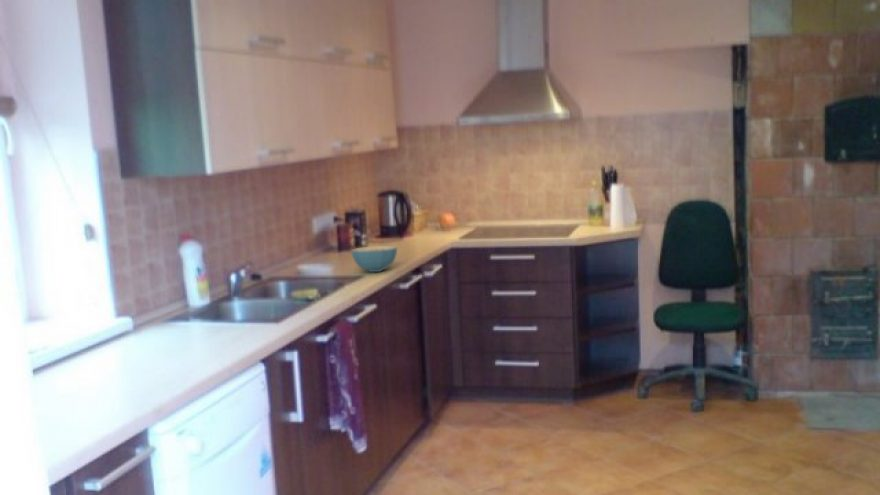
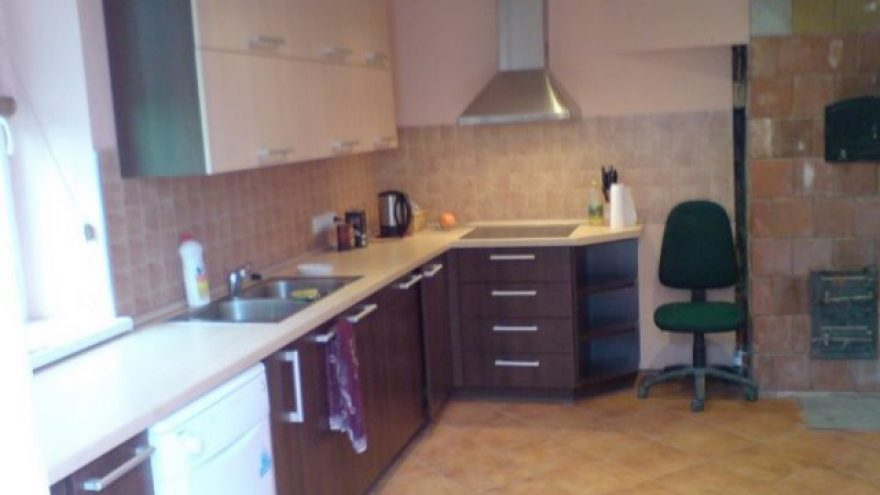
- cereal bowl (374, 260)
